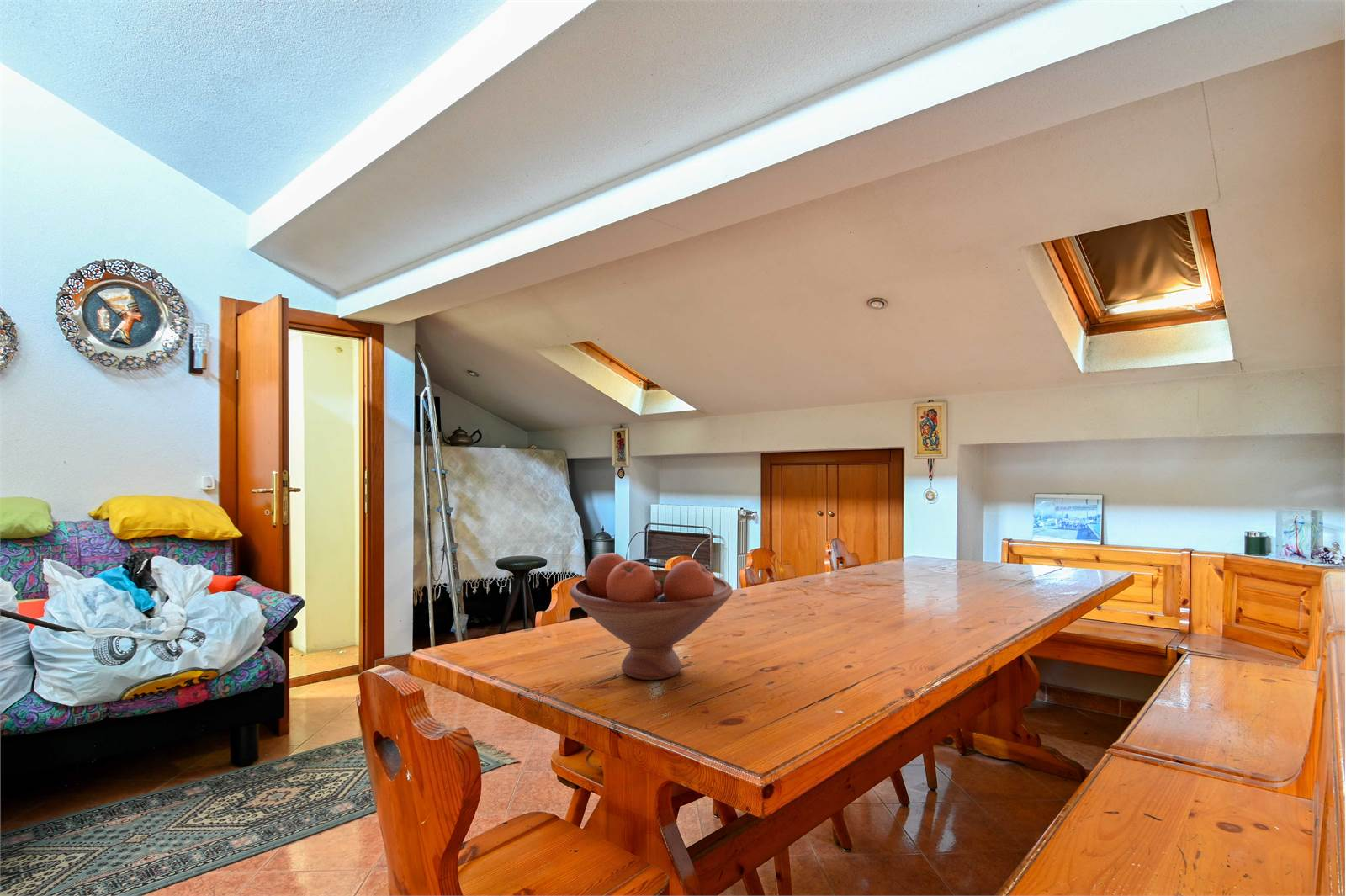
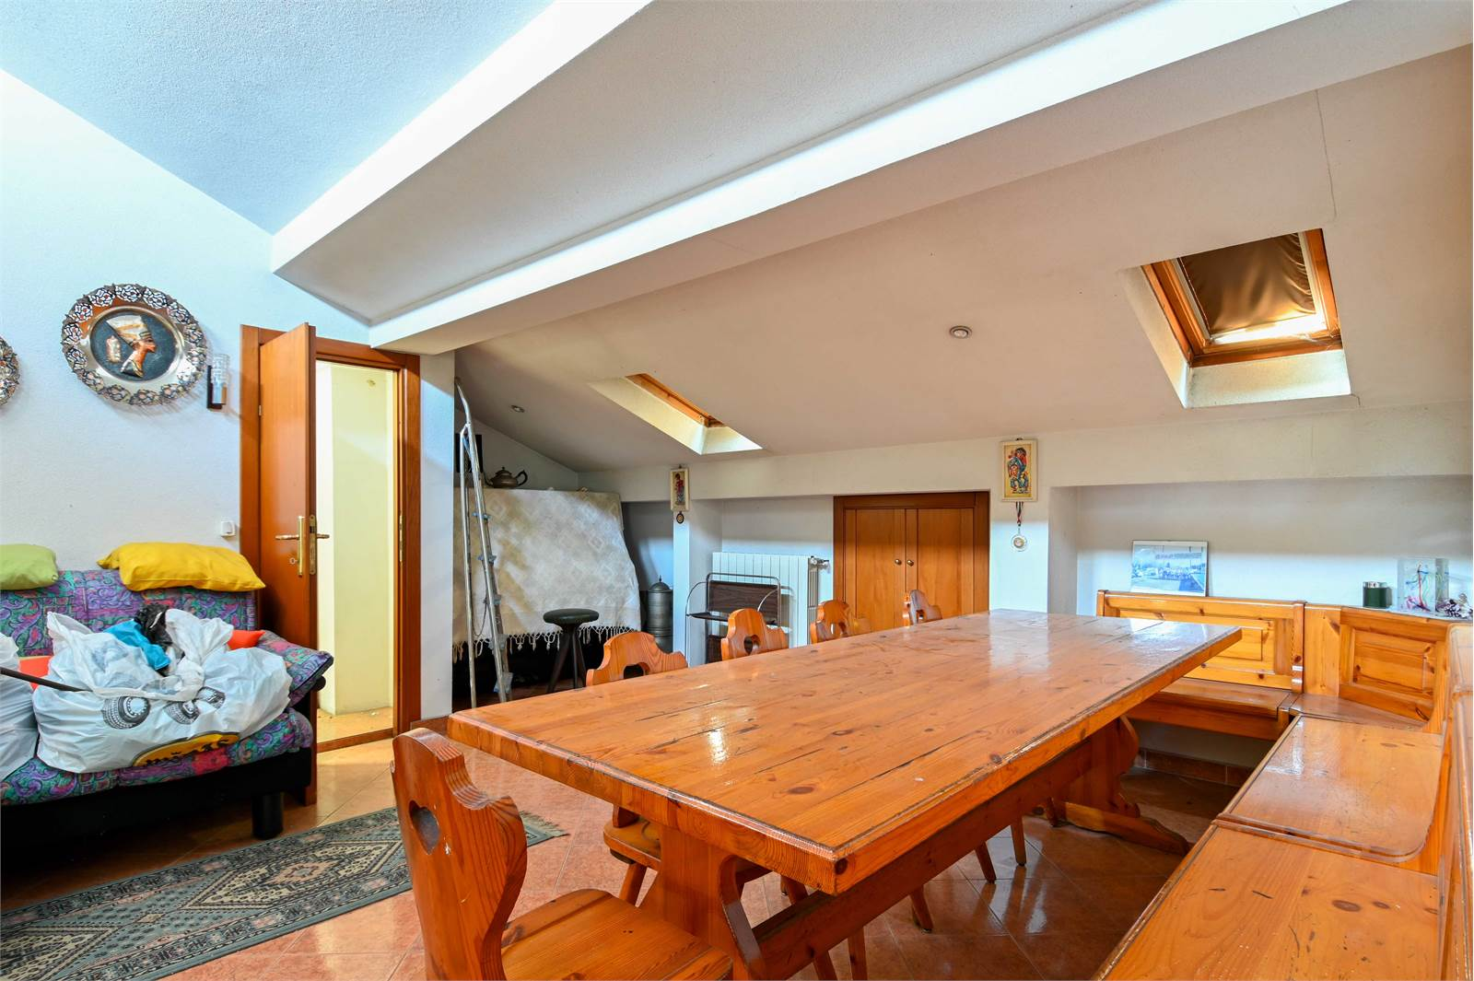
- fruit bowl (651, 612)
